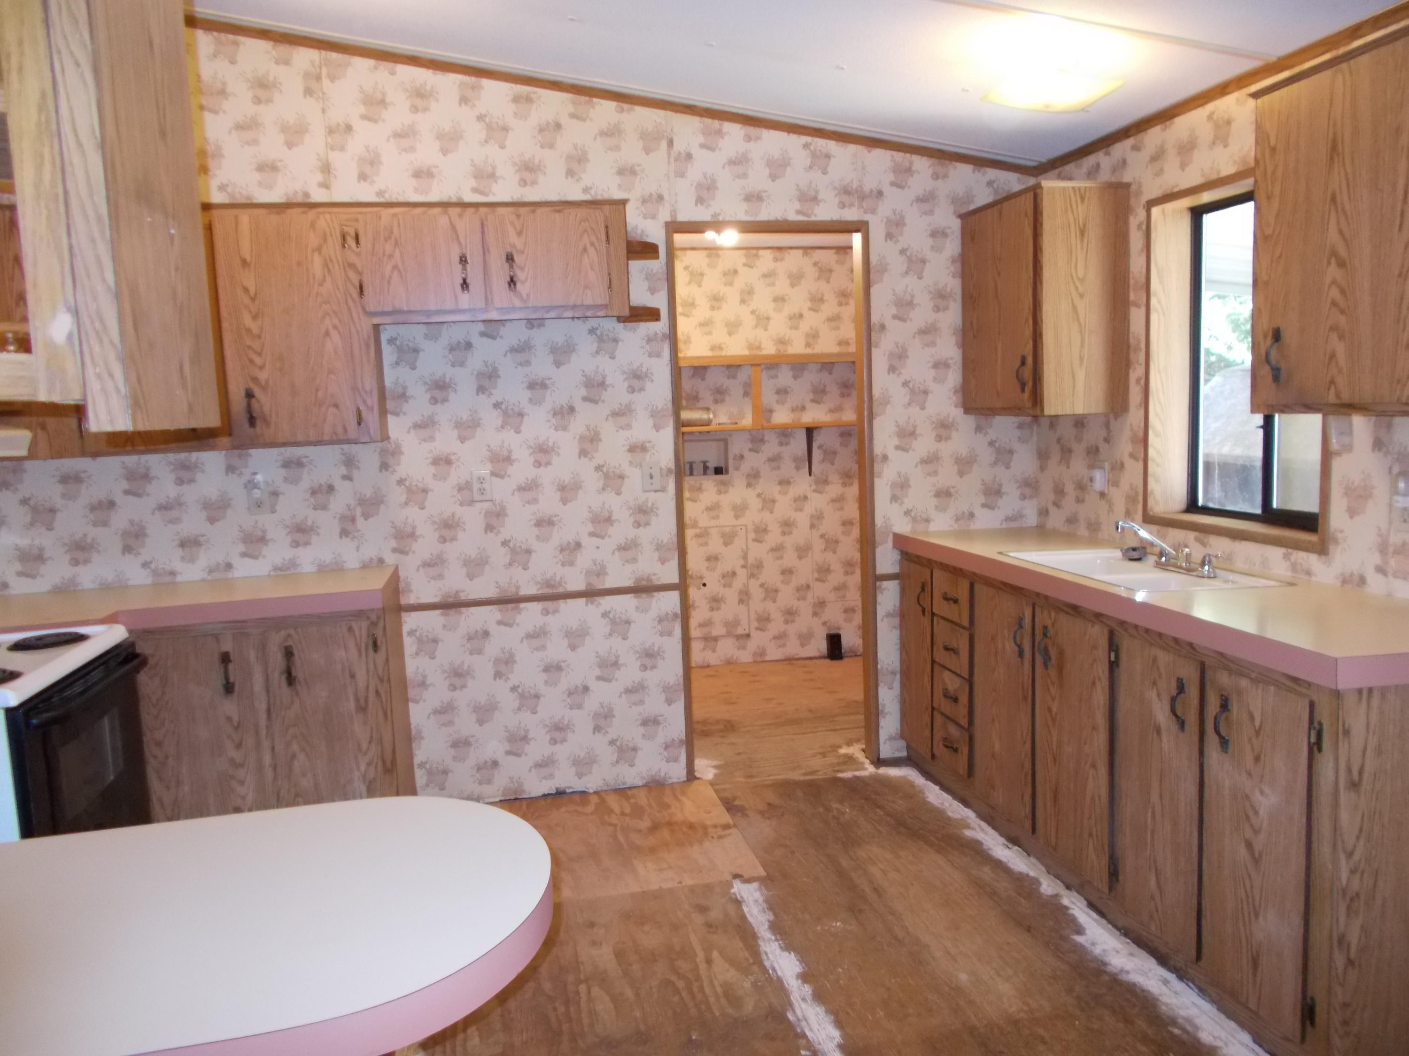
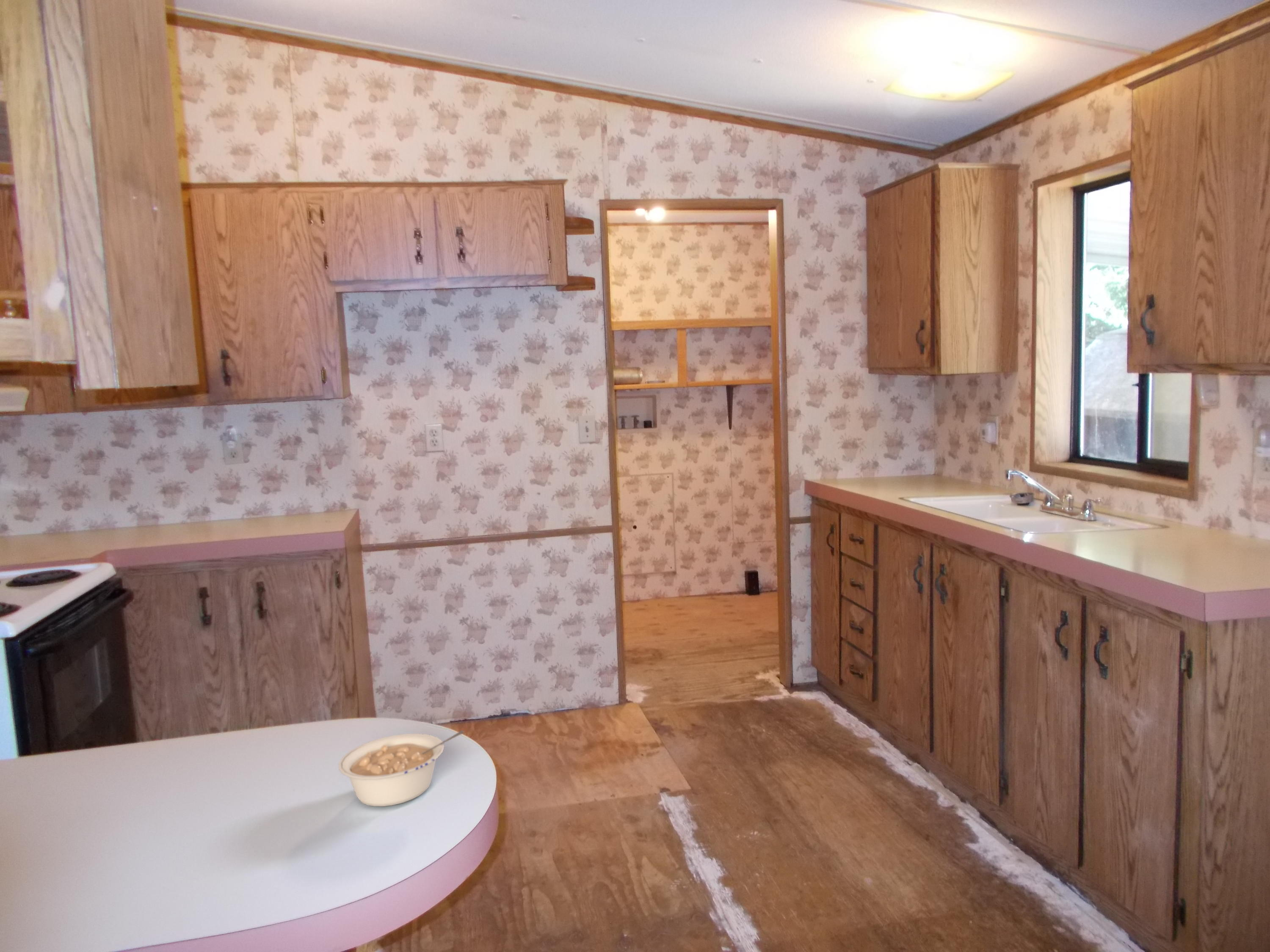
+ legume (396, 767)
